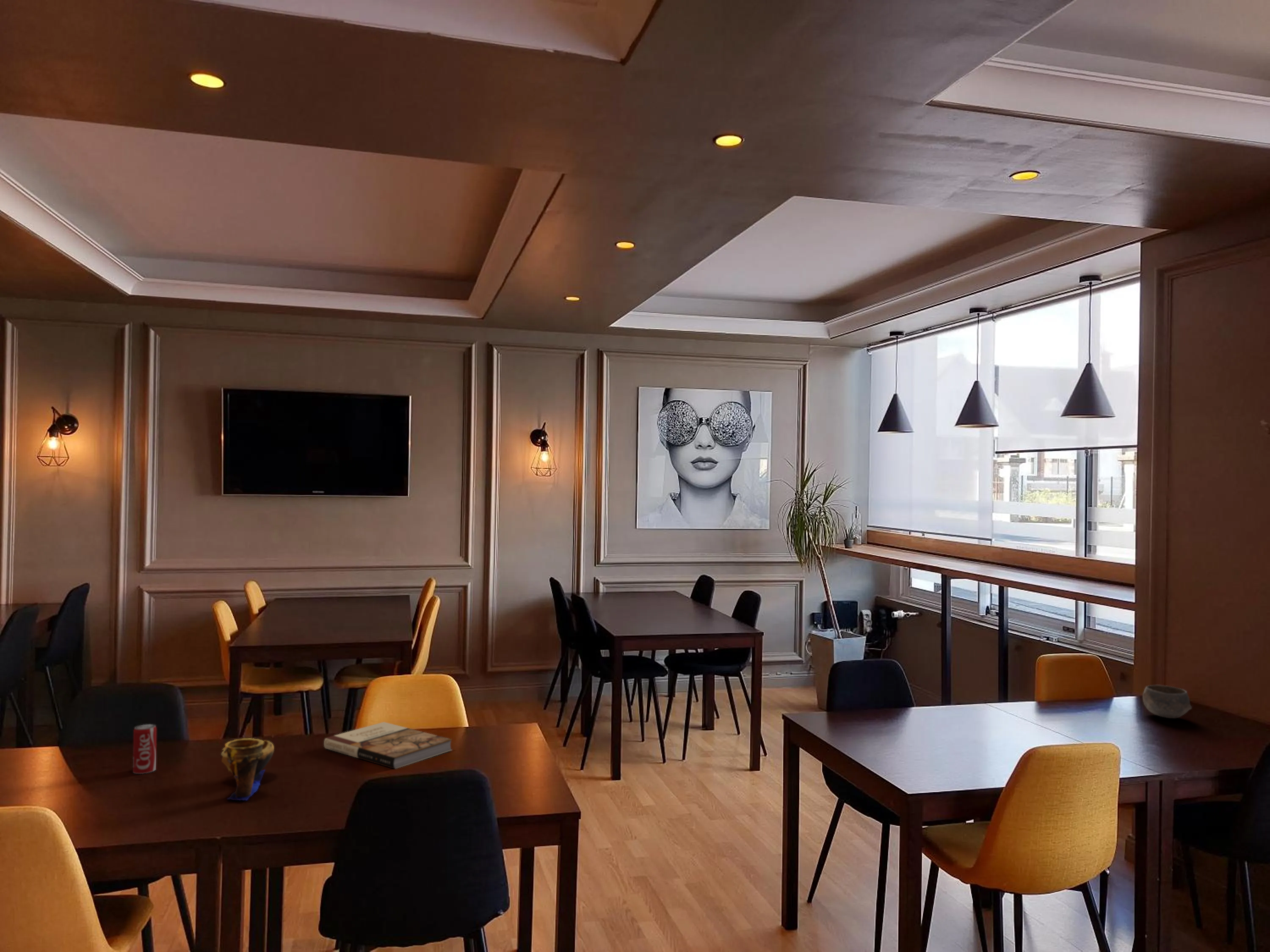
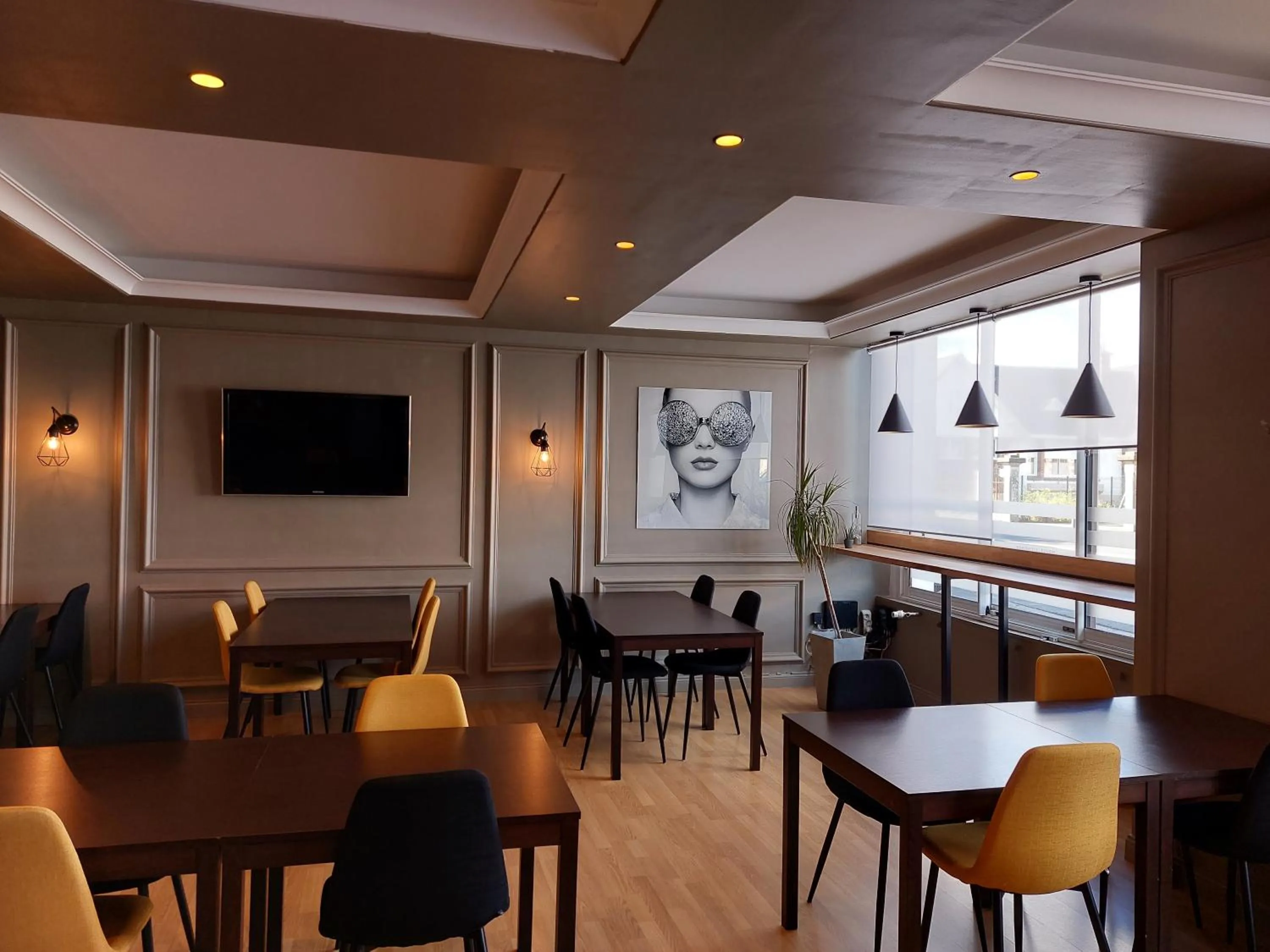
- bowl (1167, 702)
- beverage can (145, 748)
- decorative bowl (245, 760)
- book (388, 744)
